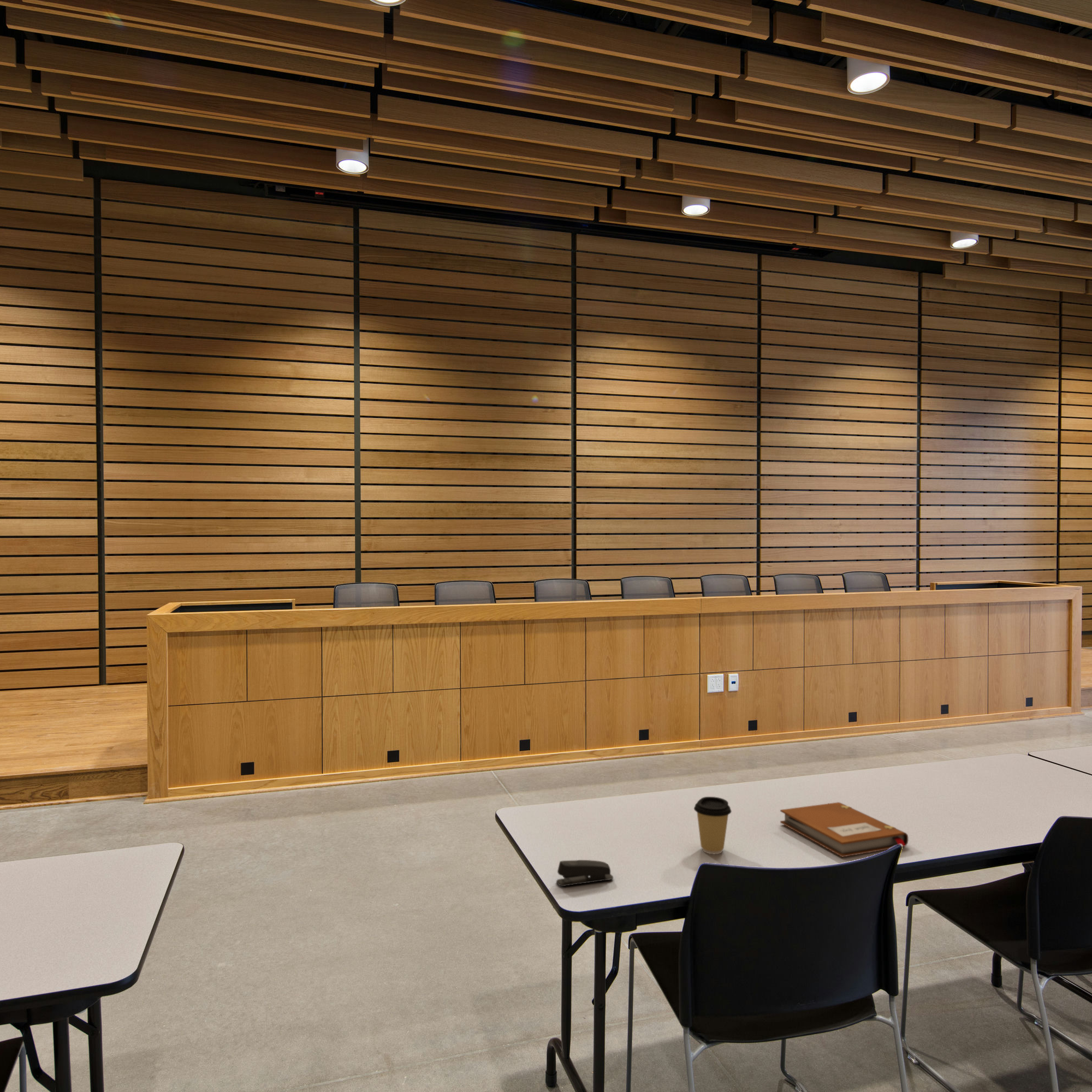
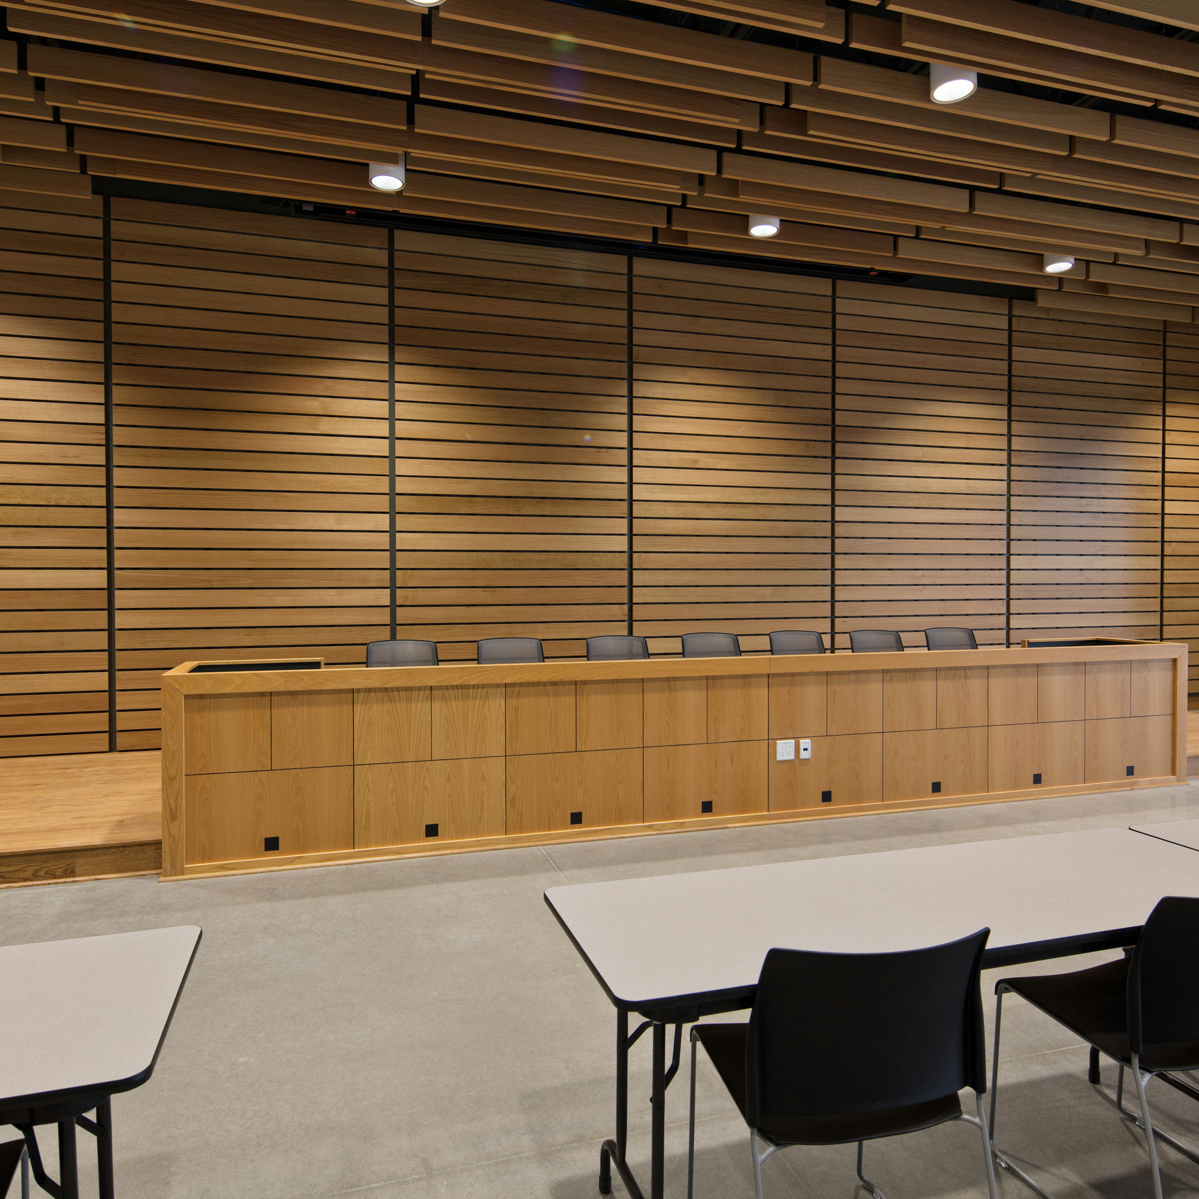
- coffee cup (712, 826)
- notebook (844, 828)
- stapler (585, 869)
